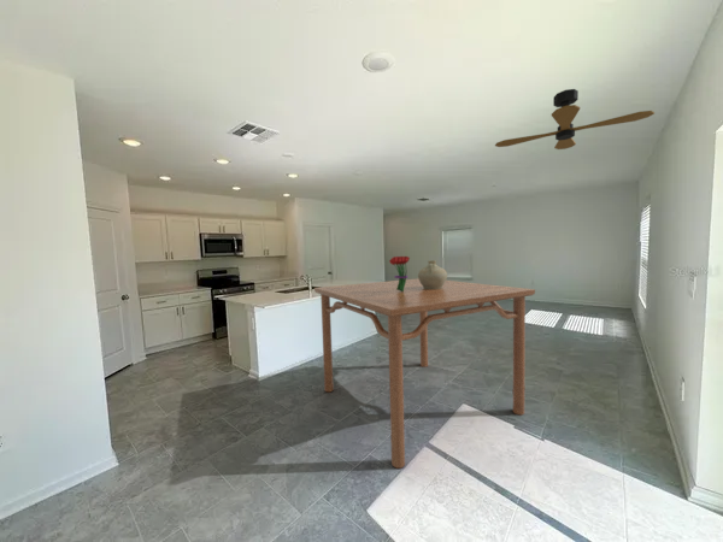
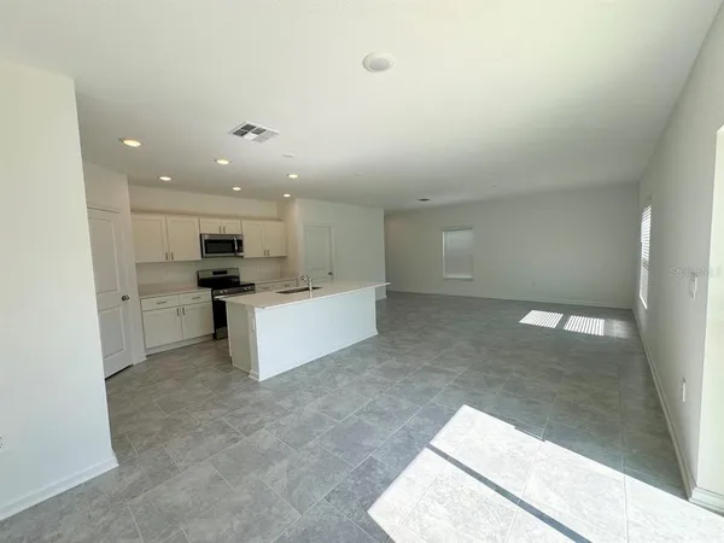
- ceramic jug (431, 273)
- bouquet (399, 273)
- dining table (421, 344)
- ceiling fan (565, 116)
